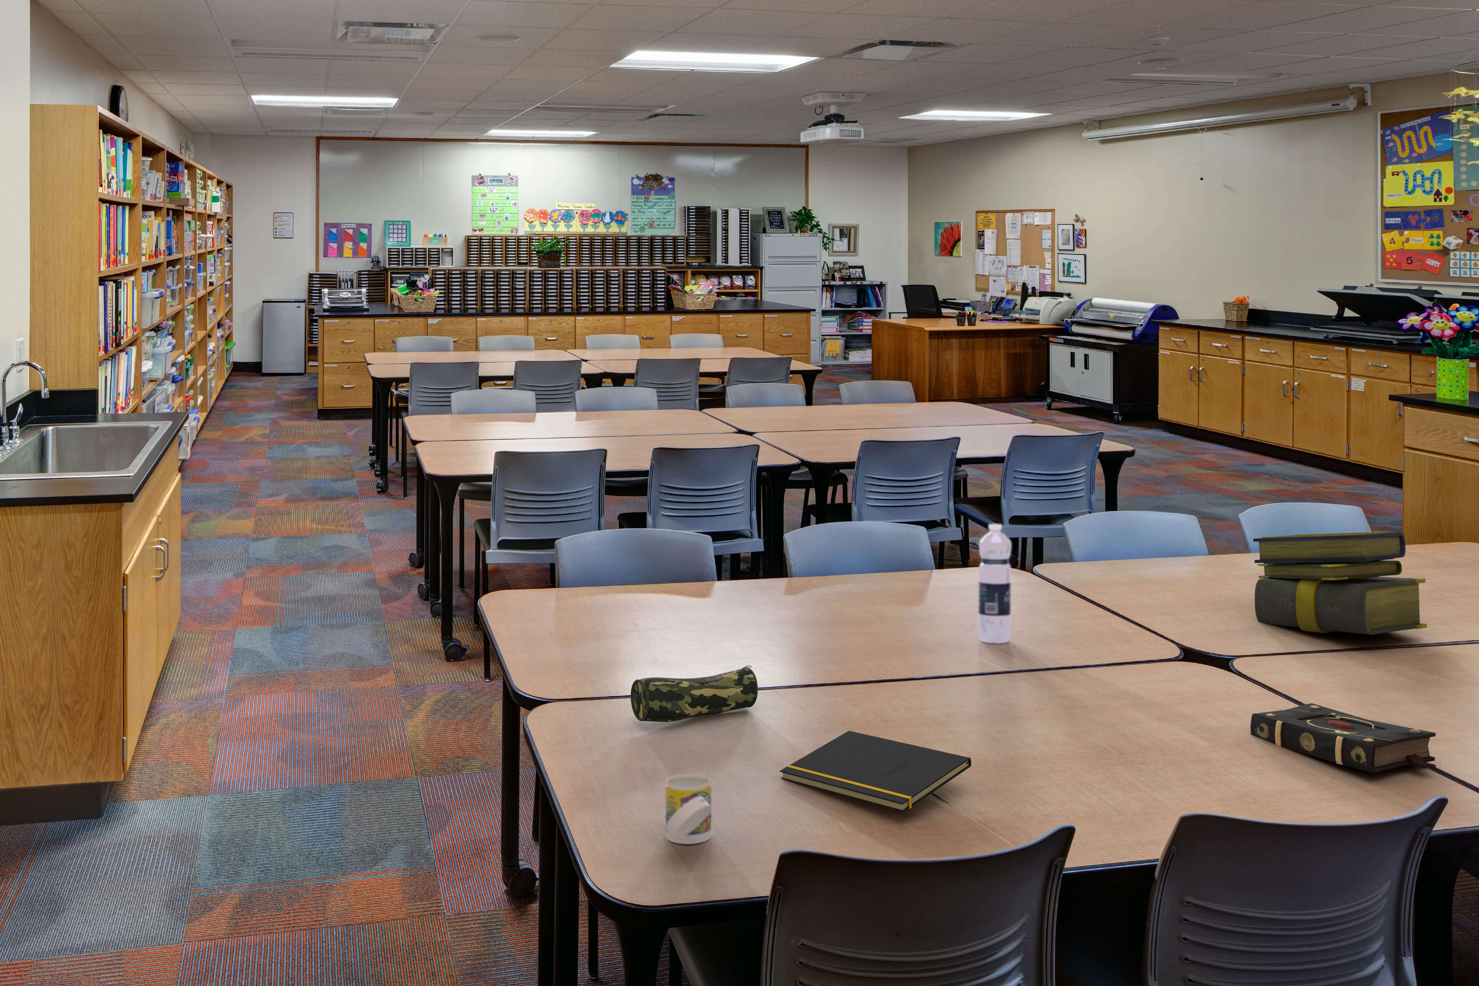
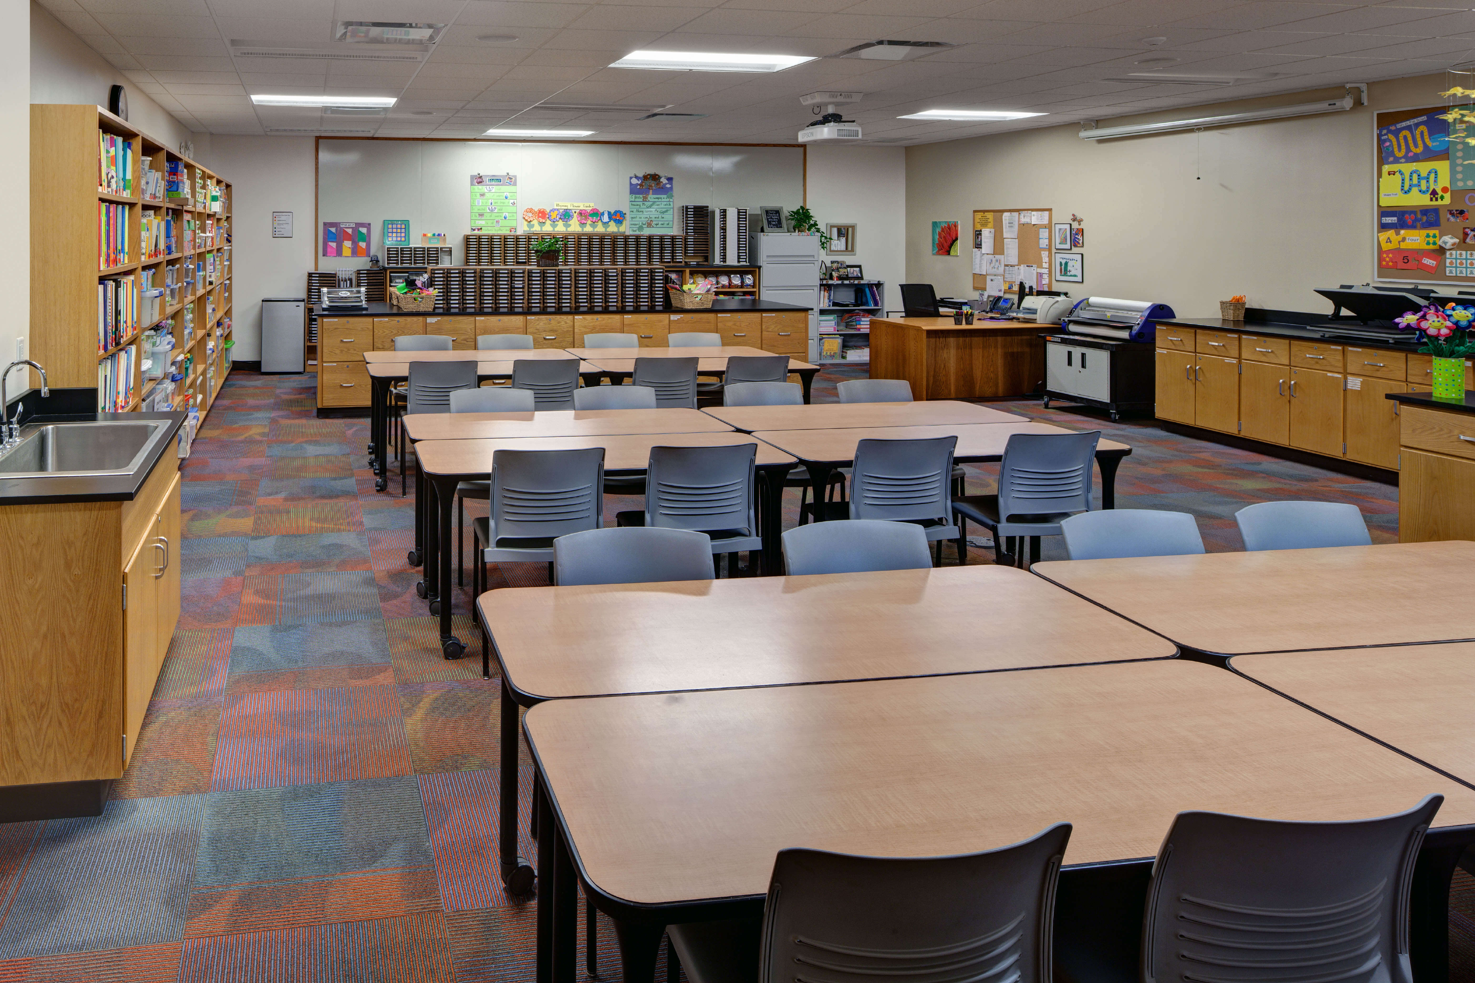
- cup (688, 815)
- stack of books (1330, 579)
- water bottle (995, 583)
- book (1346, 737)
- pencil case (698, 694)
- notepad (874, 768)
